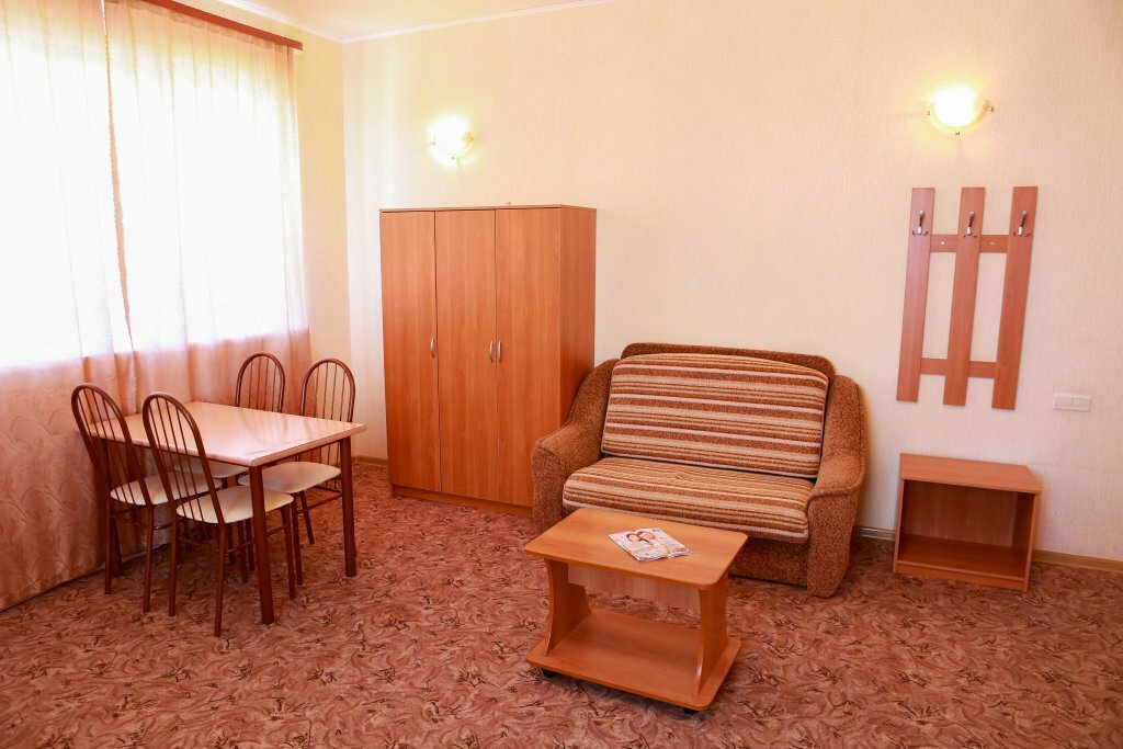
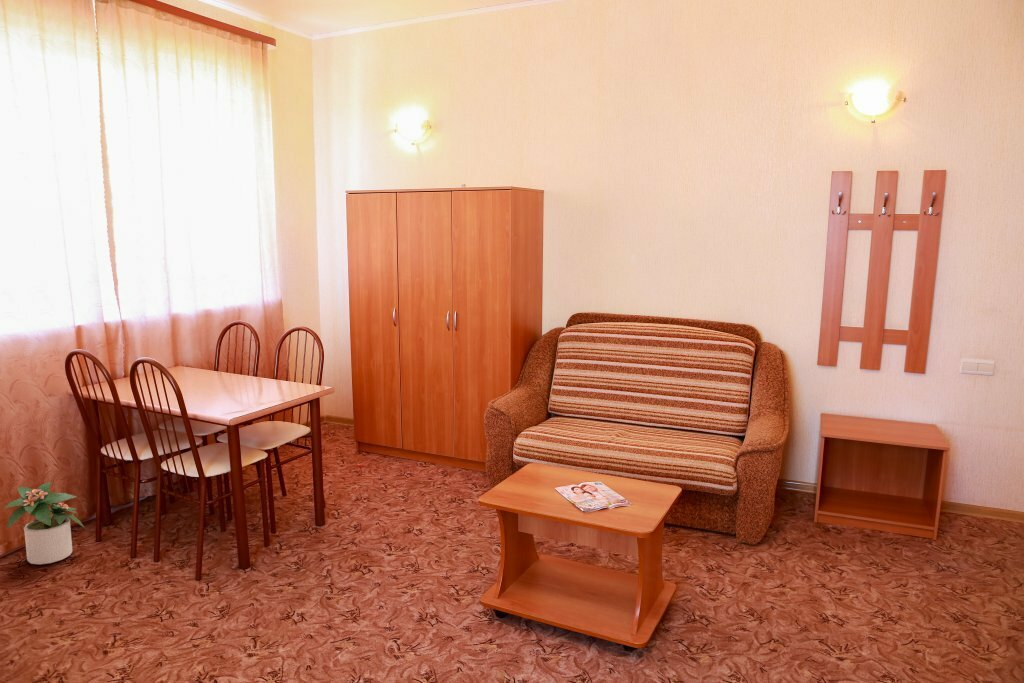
+ potted plant (43, 523)
